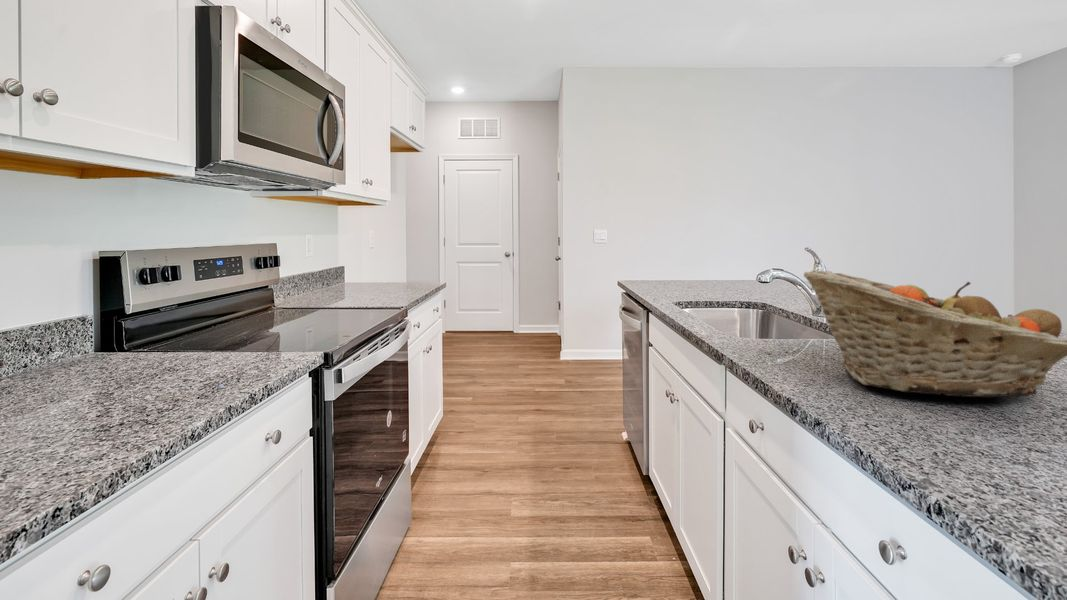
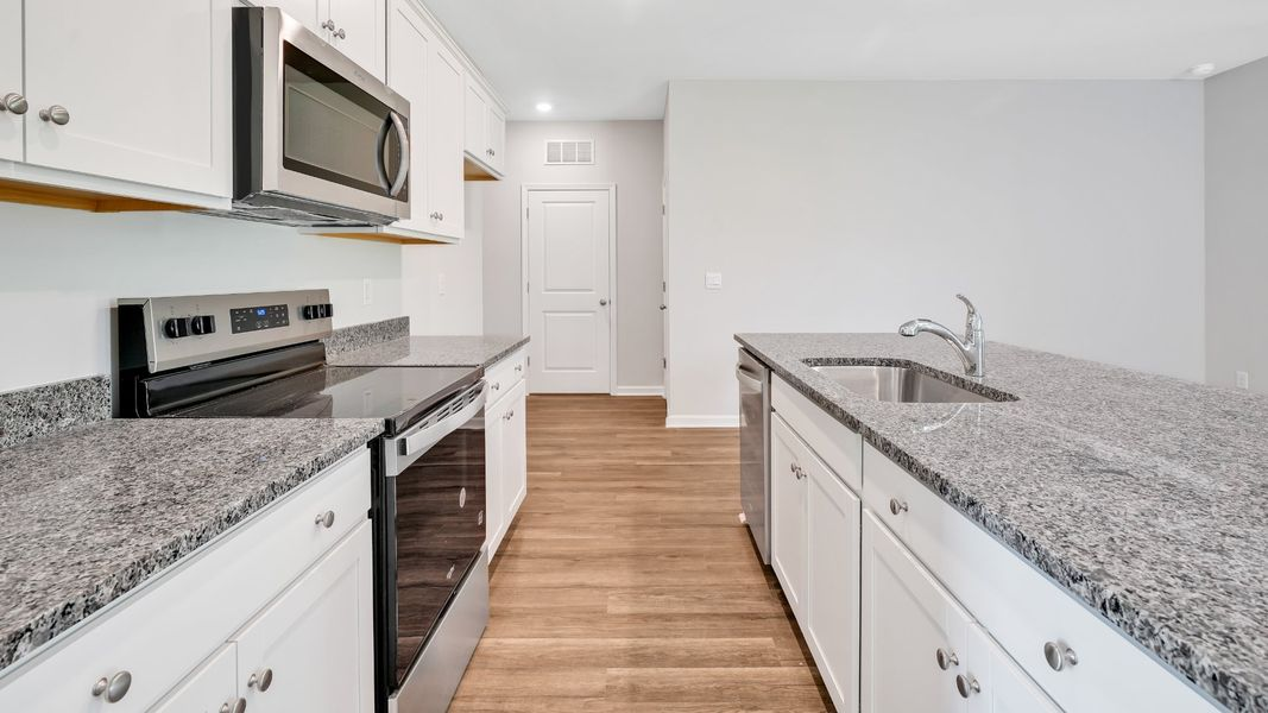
- fruit basket (922, 324)
